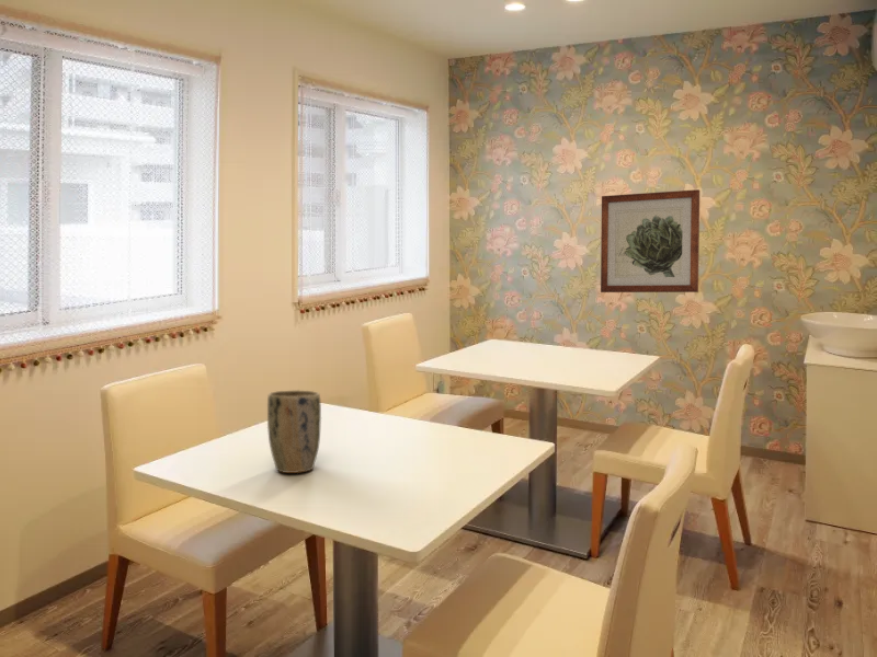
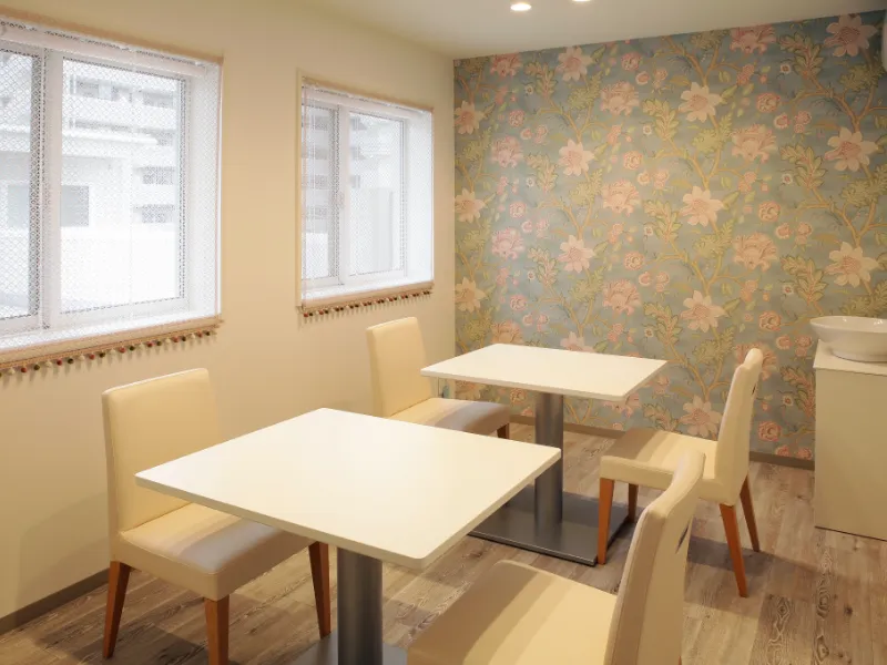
- plant pot (294, 430)
- wall art (648, 242)
